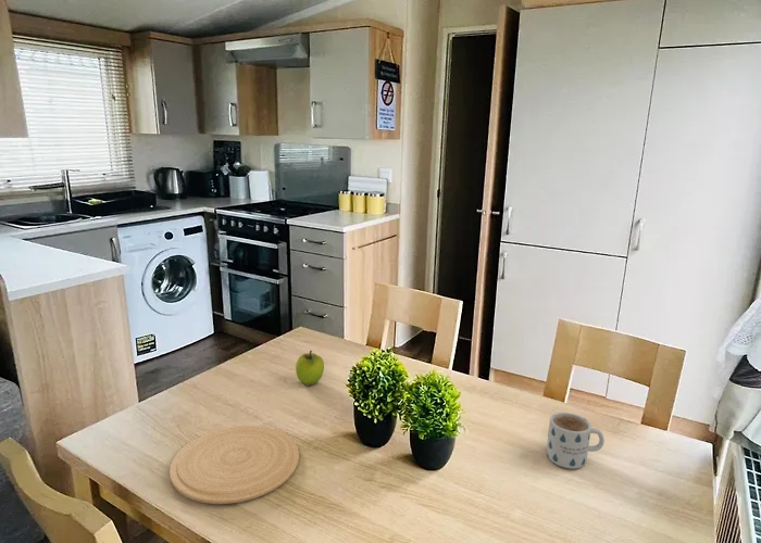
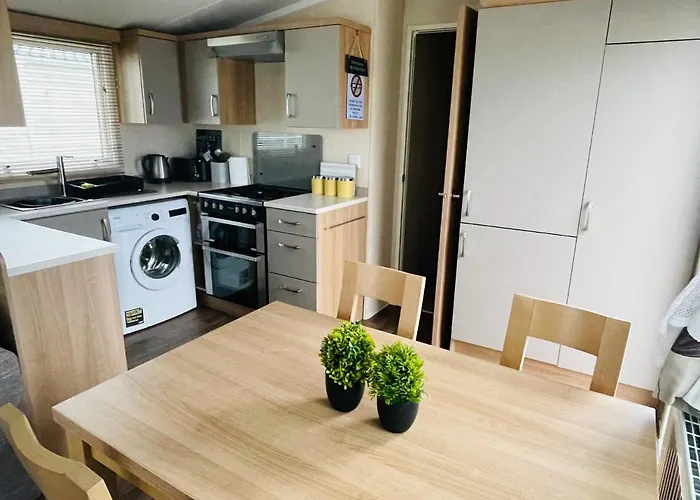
- fruit (310, 367)
- mug (575, 440)
- plate (236, 459)
